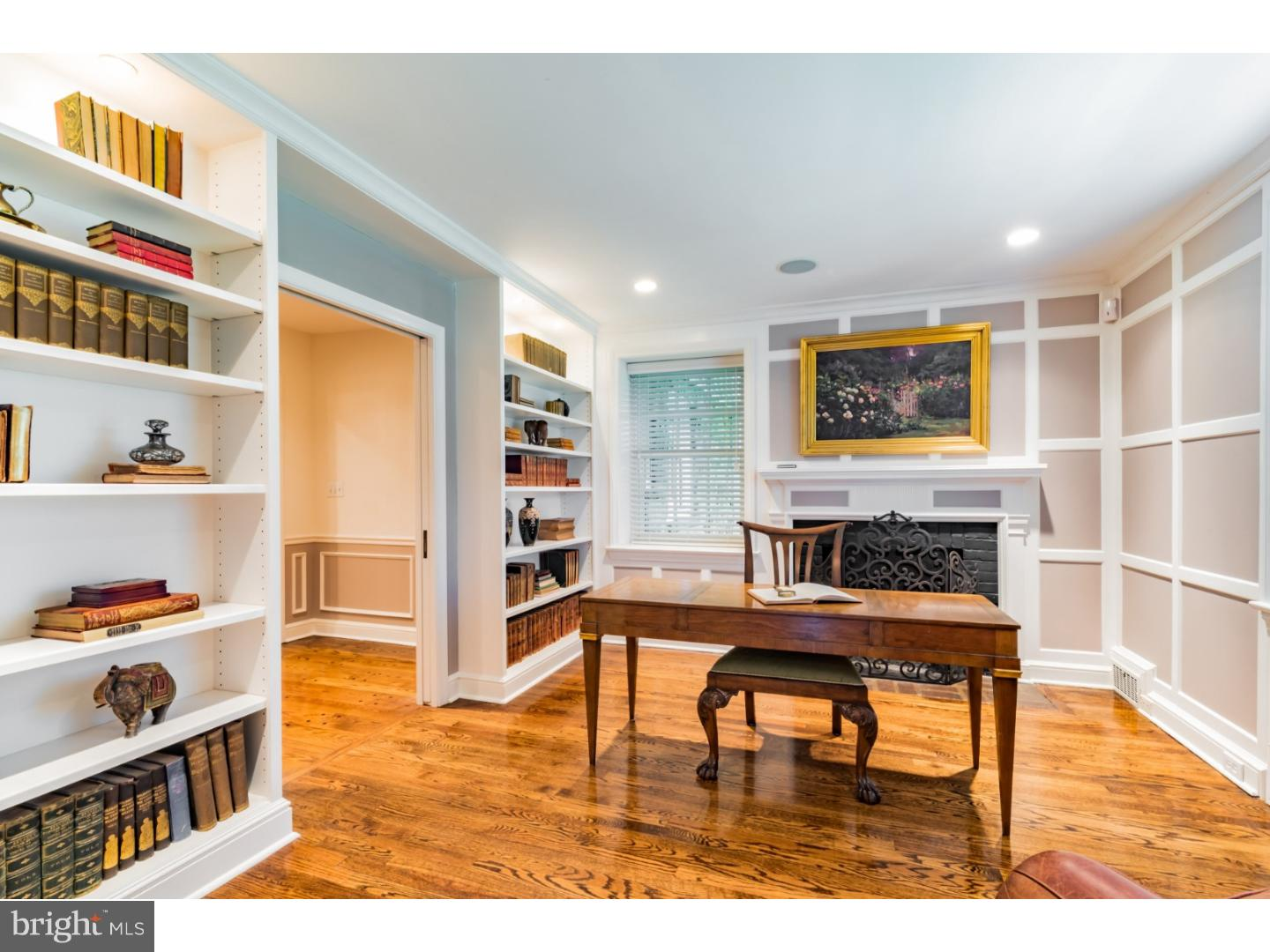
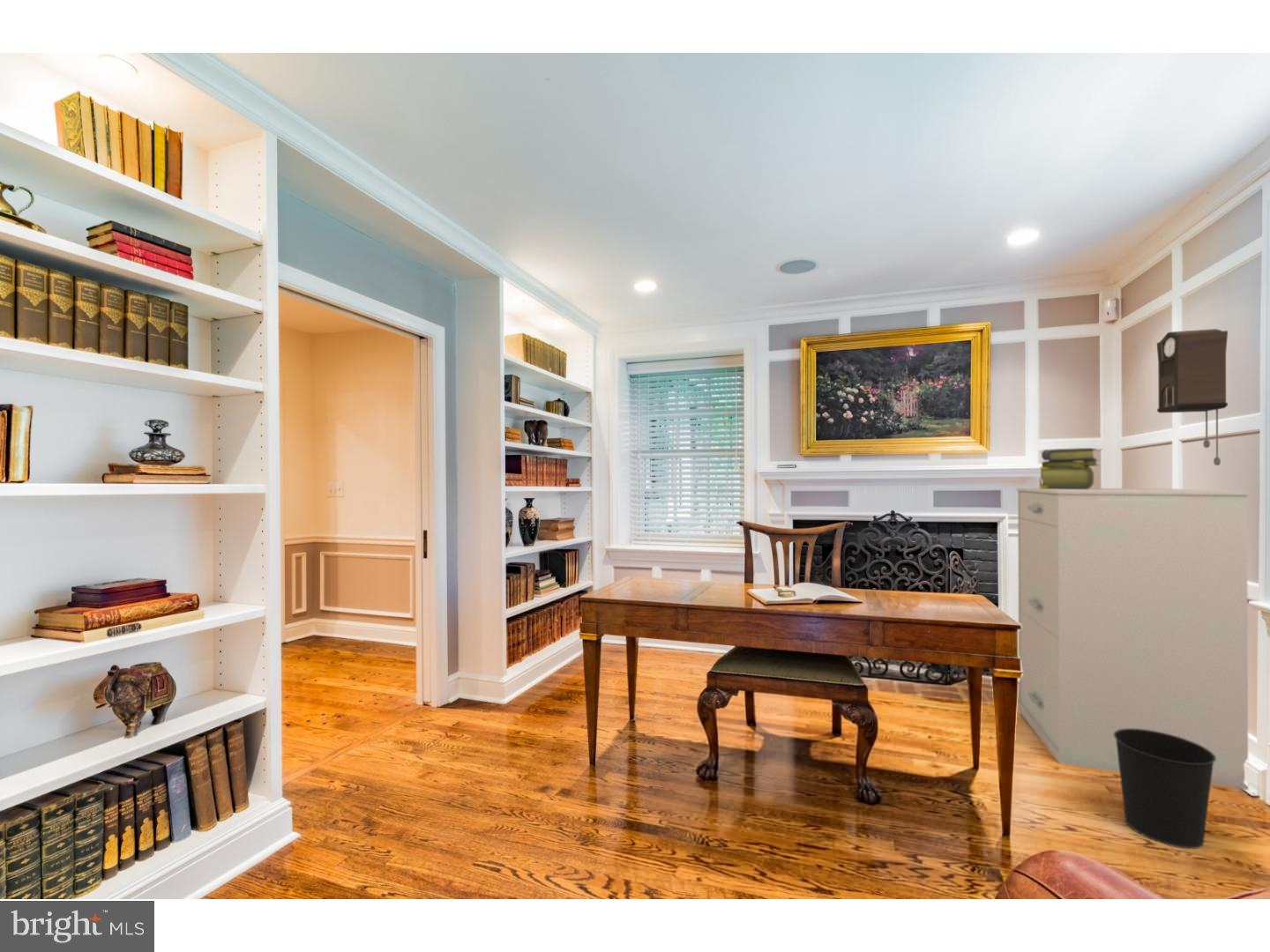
+ stack of books (1068, 467)
+ pendulum clock (1191, 398)
+ filing cabinet (1113, 617)
+ wastebasket (1162, 787)
